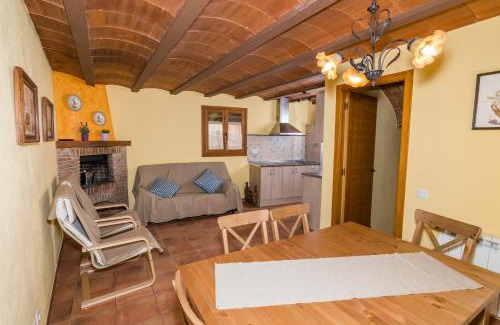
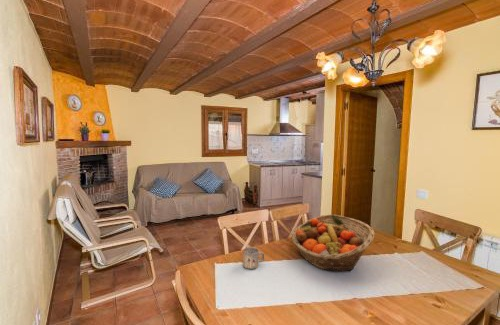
+ fruit basket (330, 239)
+ mug (253, 257)
